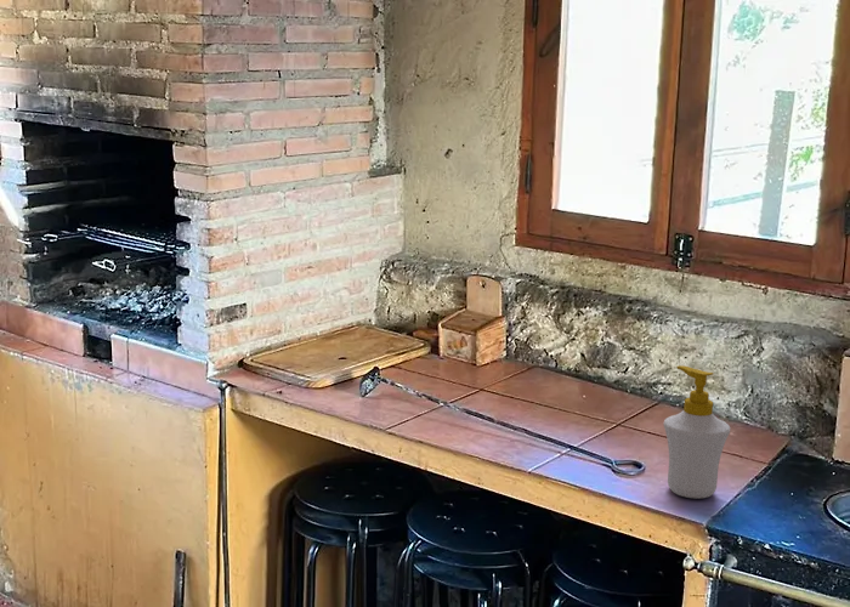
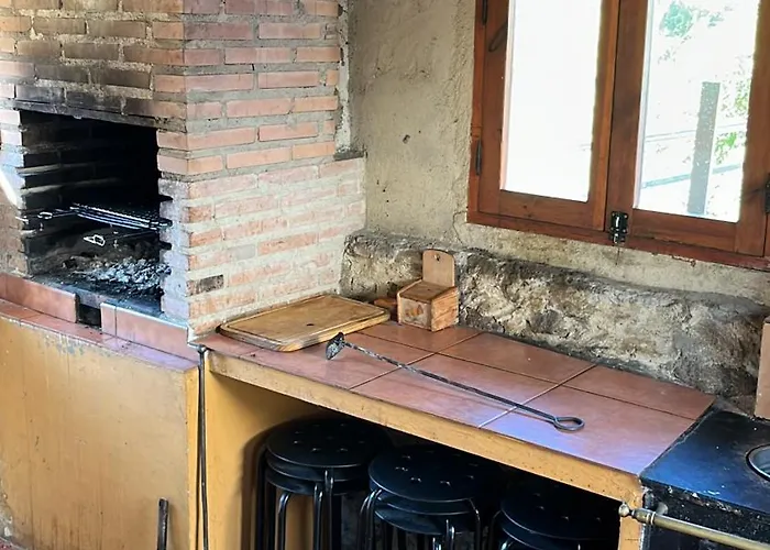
- soap bottle (696, 431)
